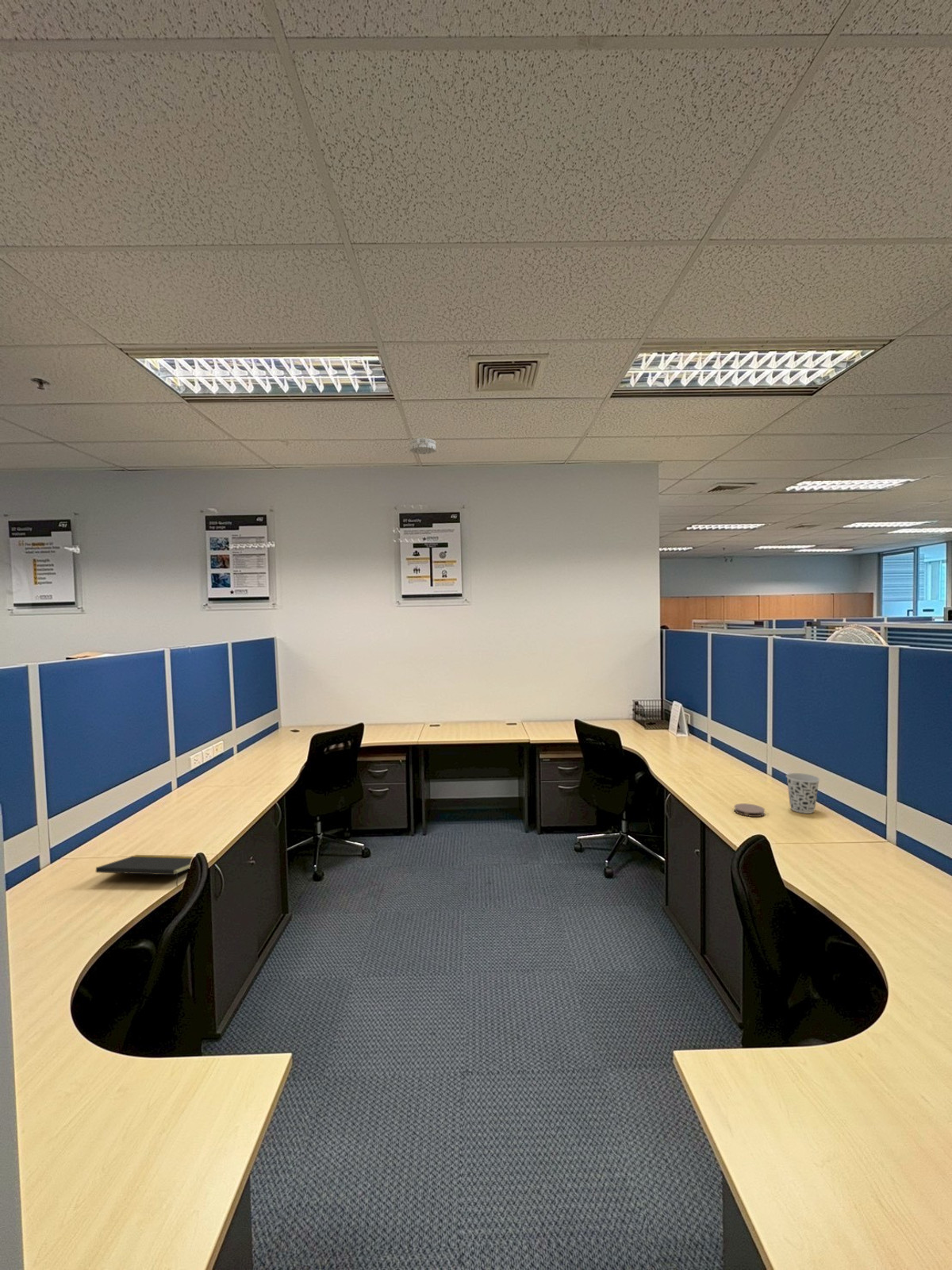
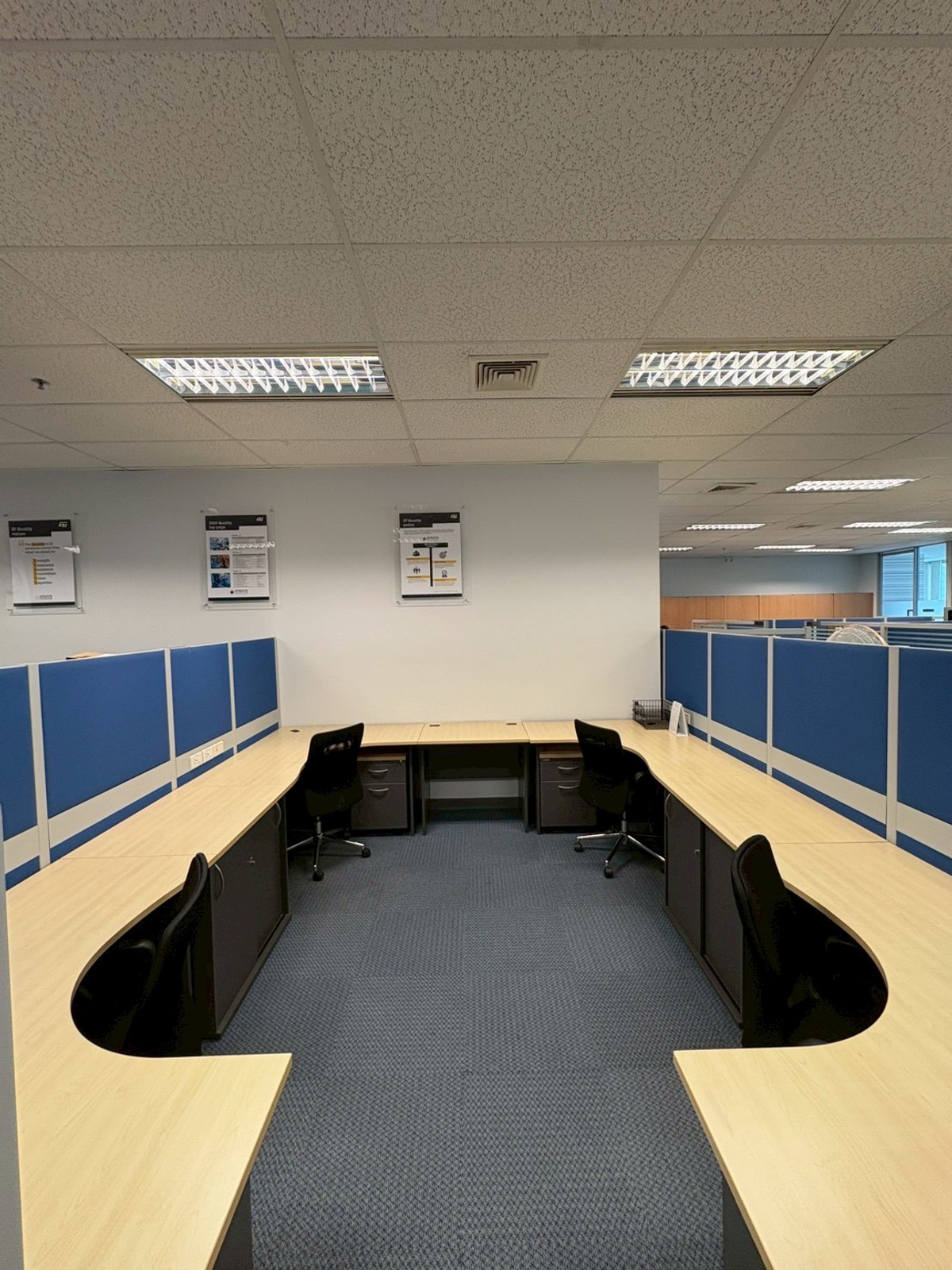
- smoke detector (422, 445)
- cup (802, 793)
- coaster (749, 810)
- notepad (153, 864)
